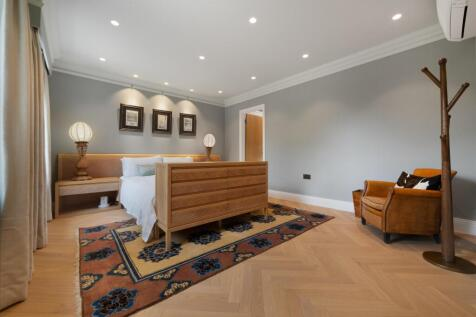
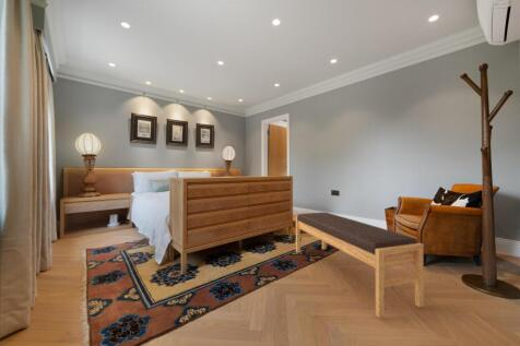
+ bench (343, 248)
